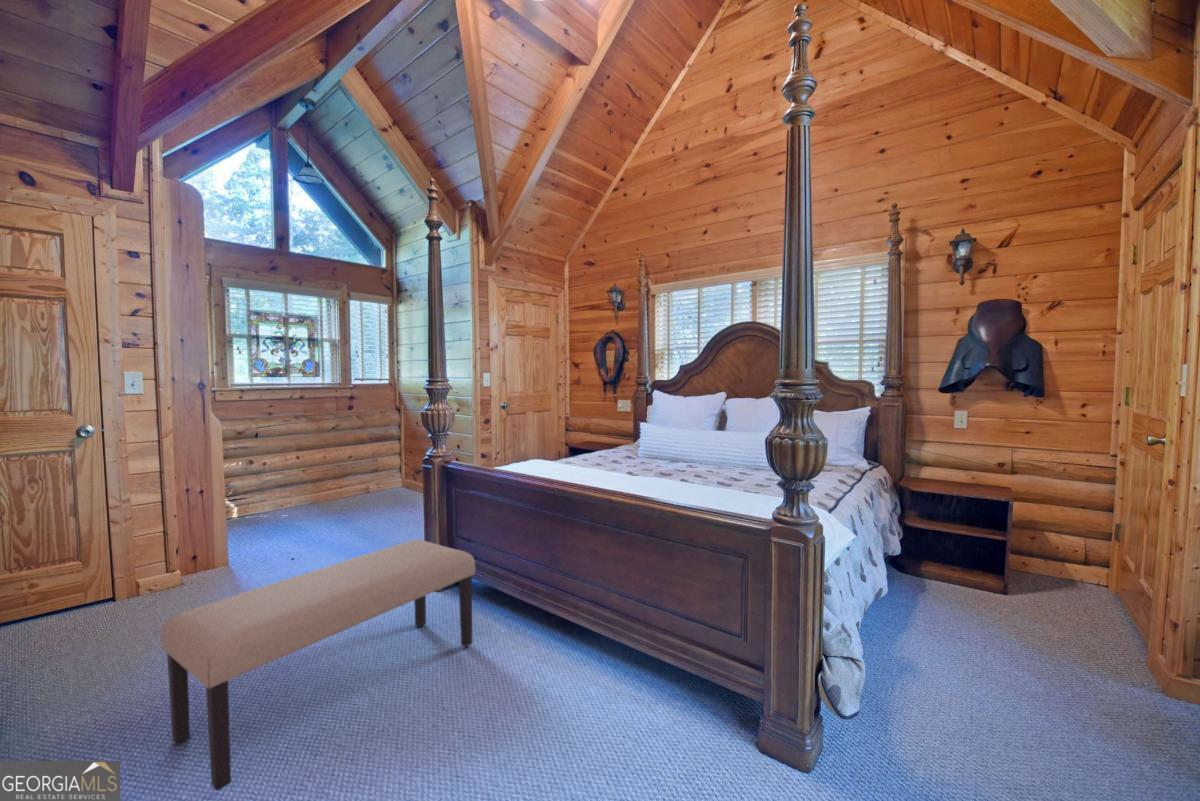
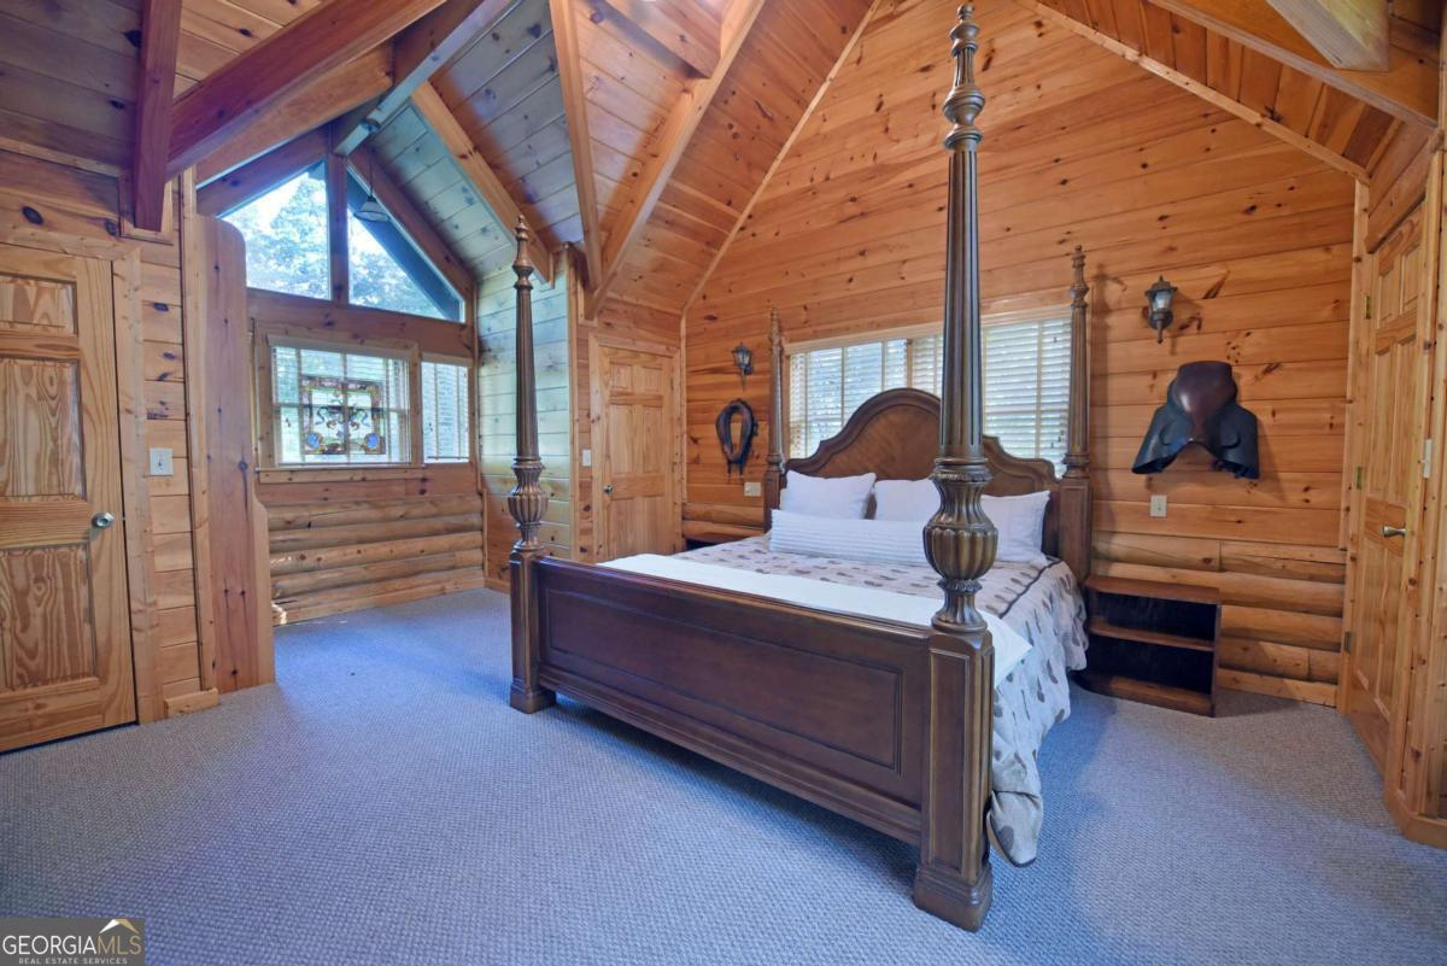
- bench (343, 630)
